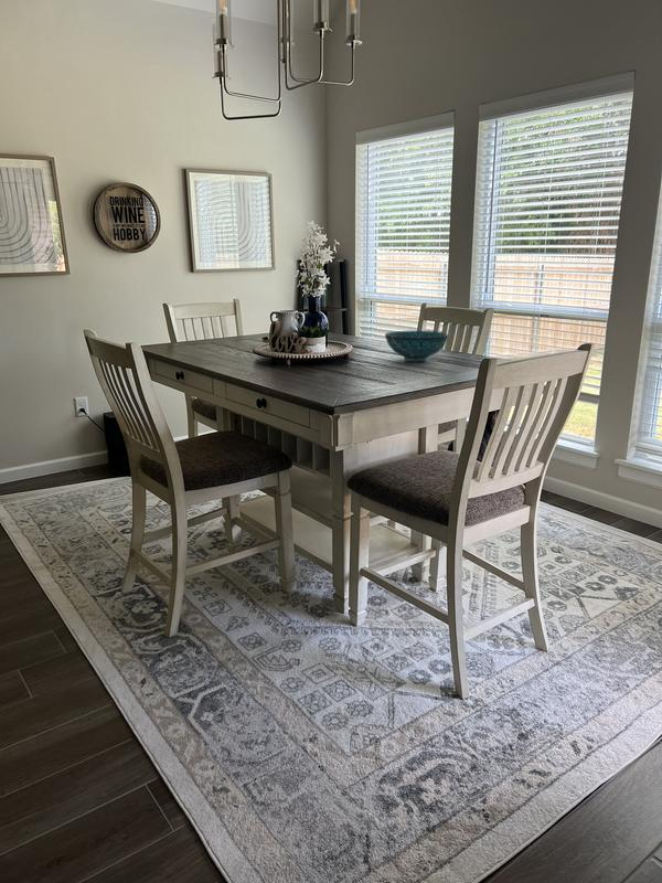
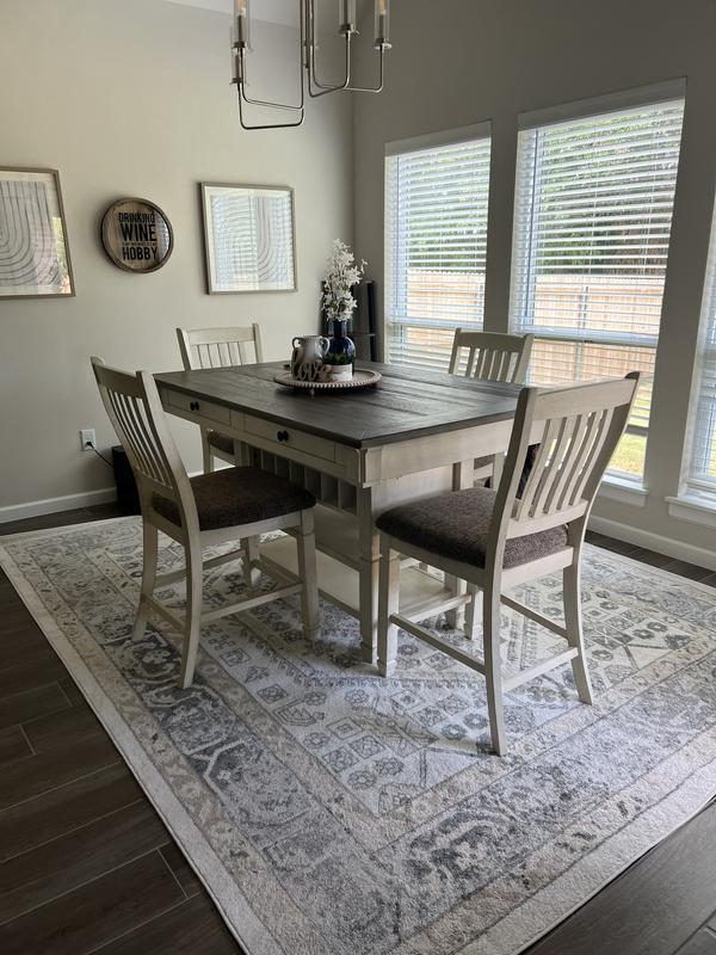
- decorative bowl (415, 347)
